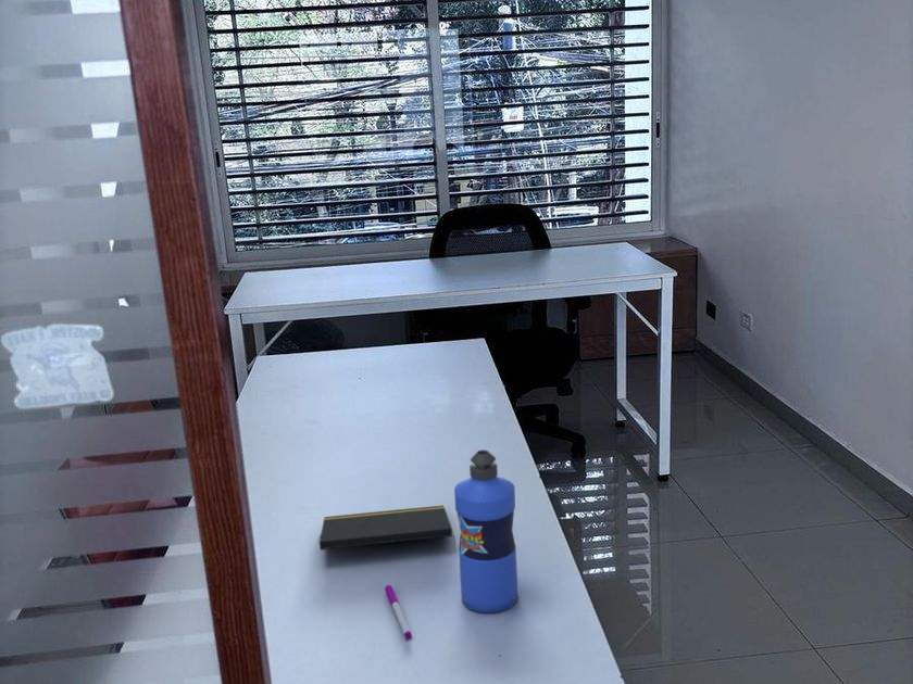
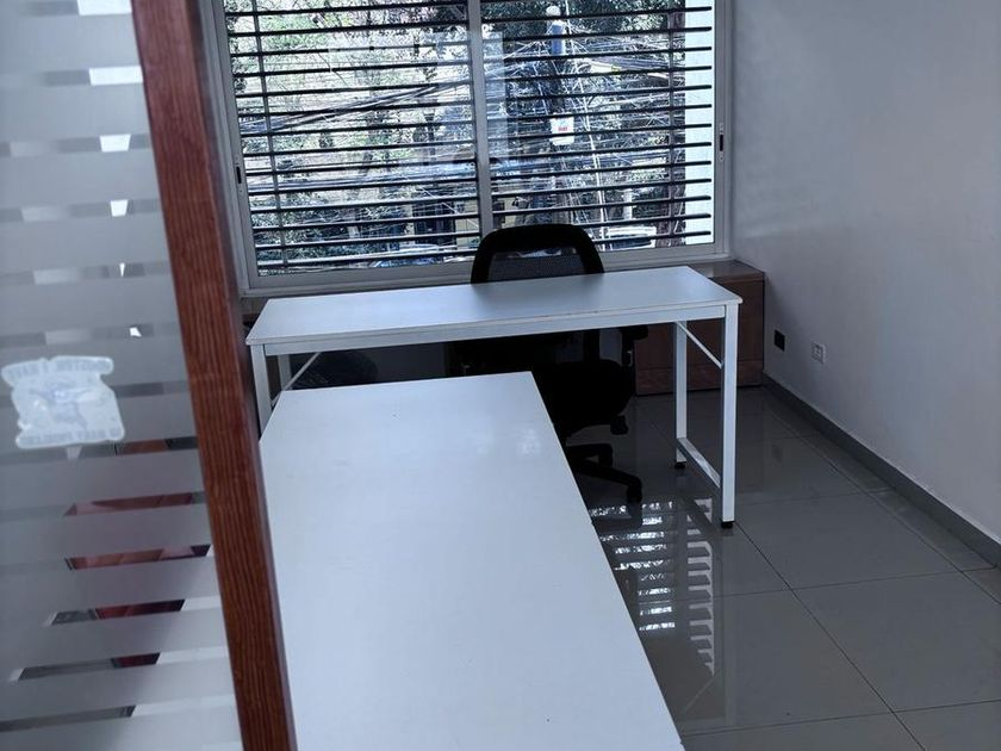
- notepad (385, 525)
- water bottle (486, 525)
- pen (398, 610)
